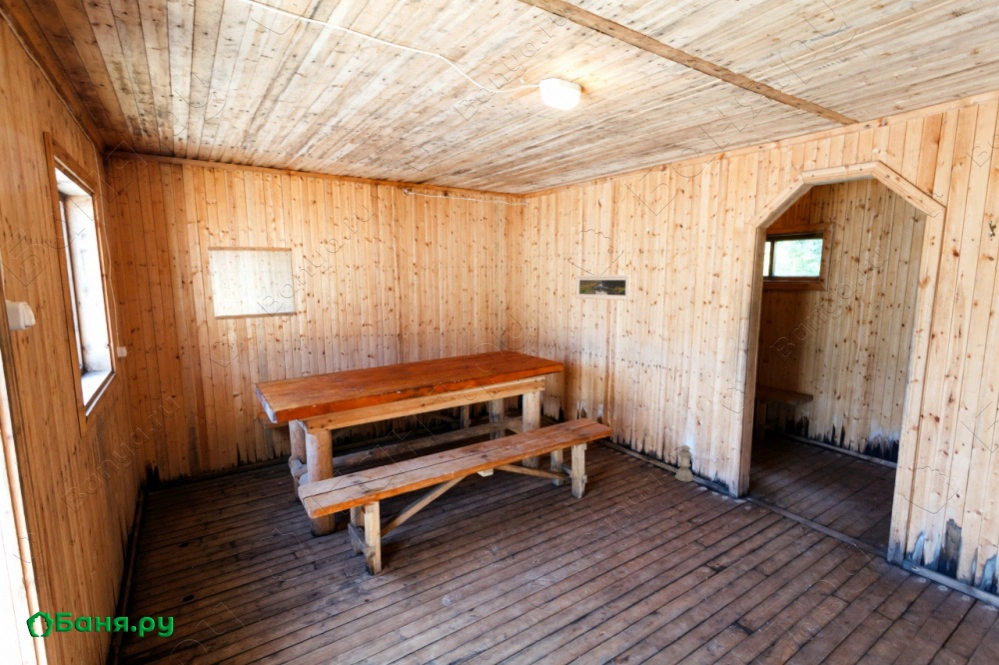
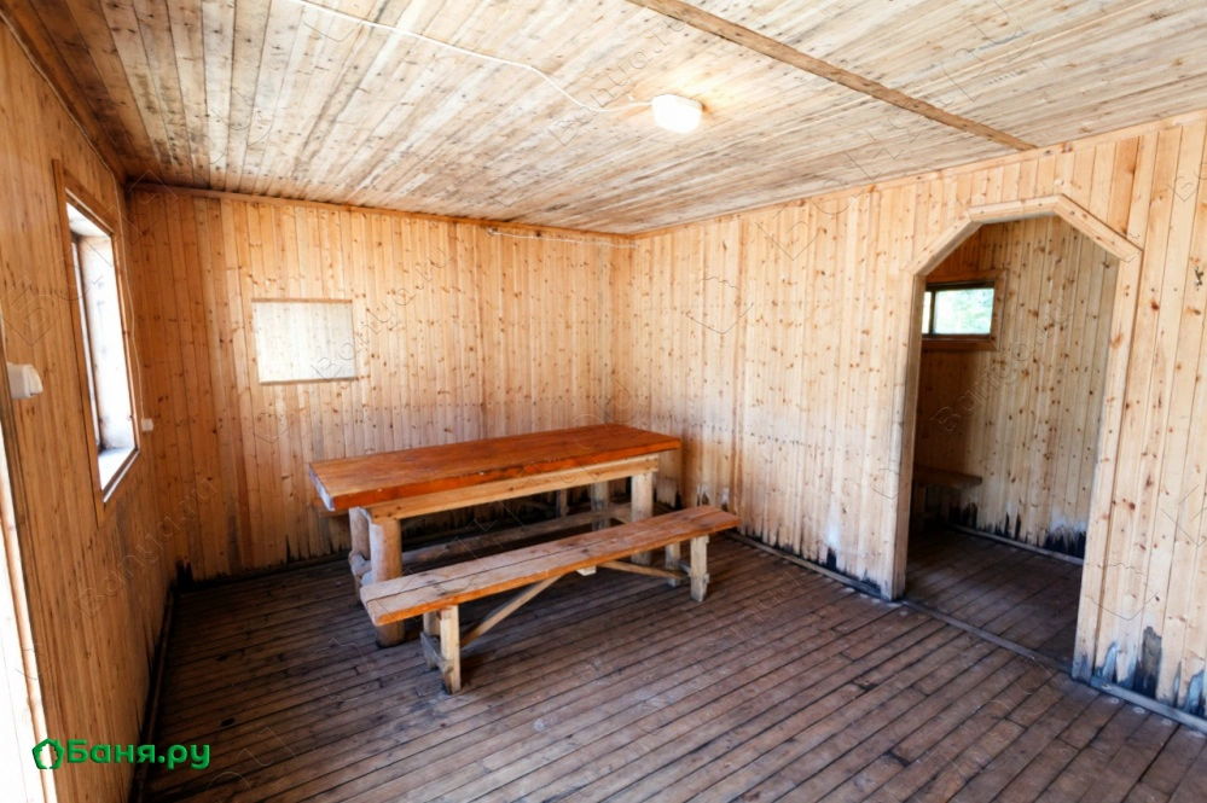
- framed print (601, 287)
- lantern (685, 461)
